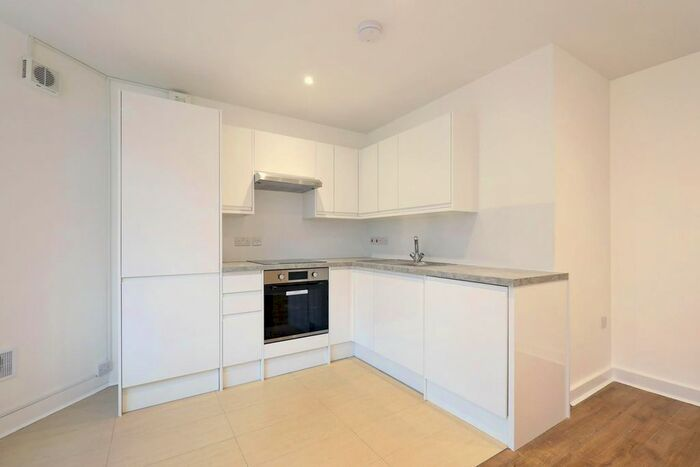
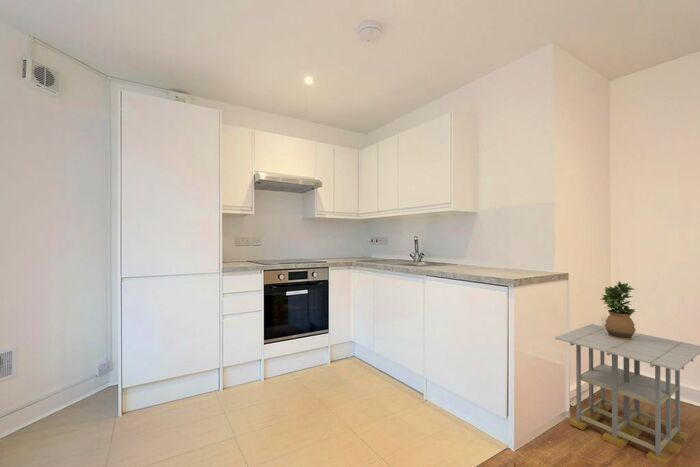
+ side table (626, 386)
+ potted plant (615, 308)
